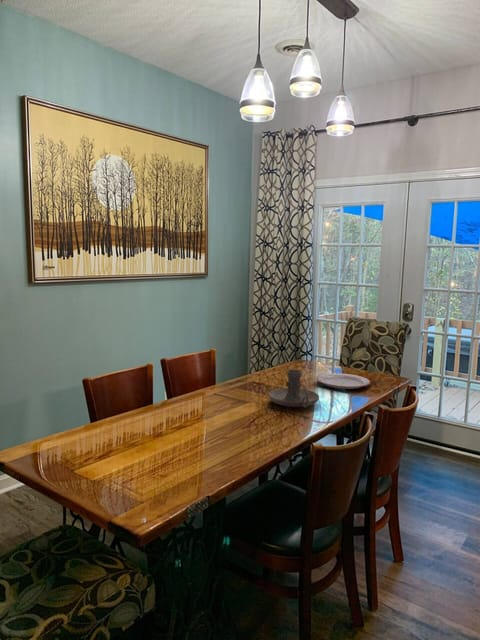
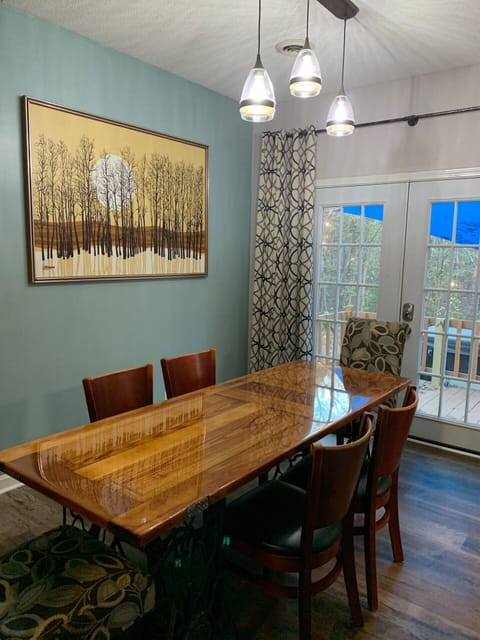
- plate (342, 381)
- candle holder (296, 388)
